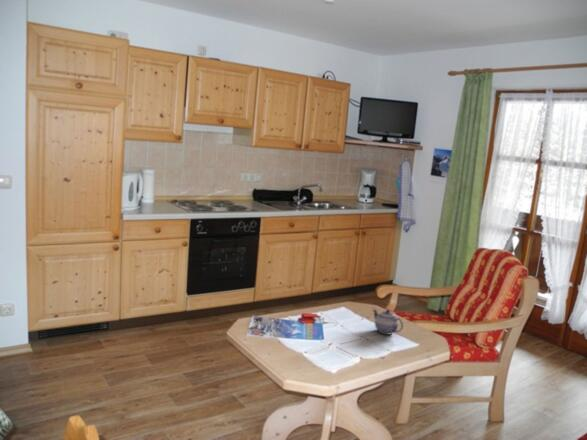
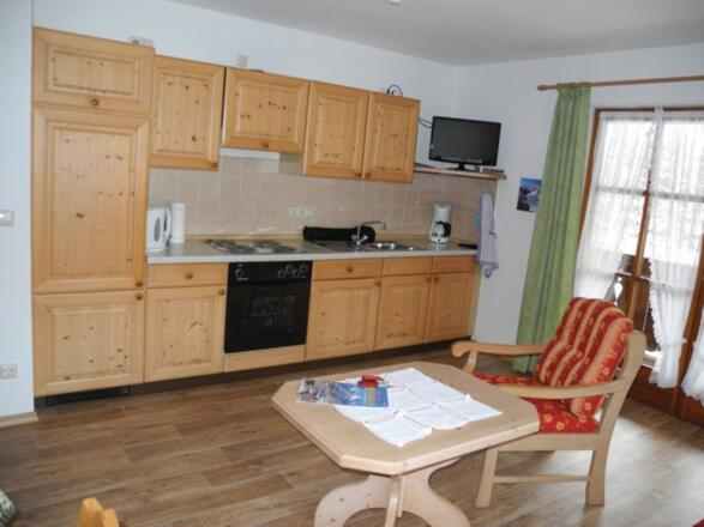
- teapot (386, 320)
